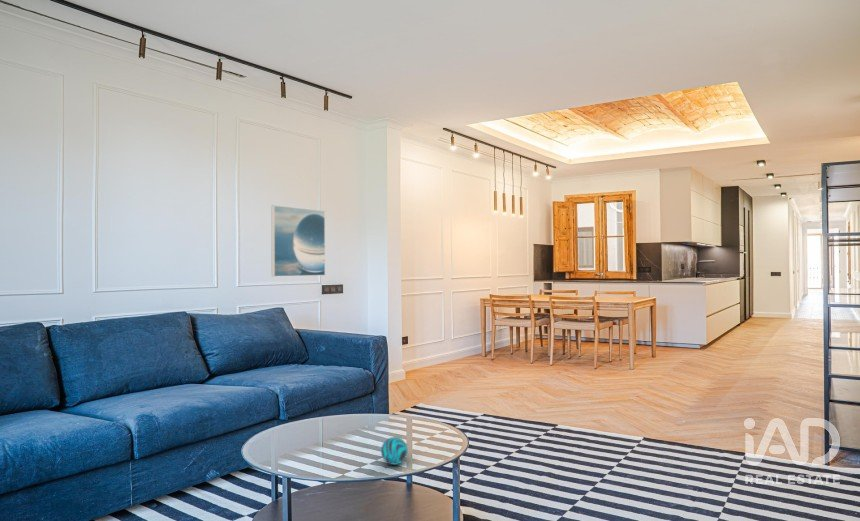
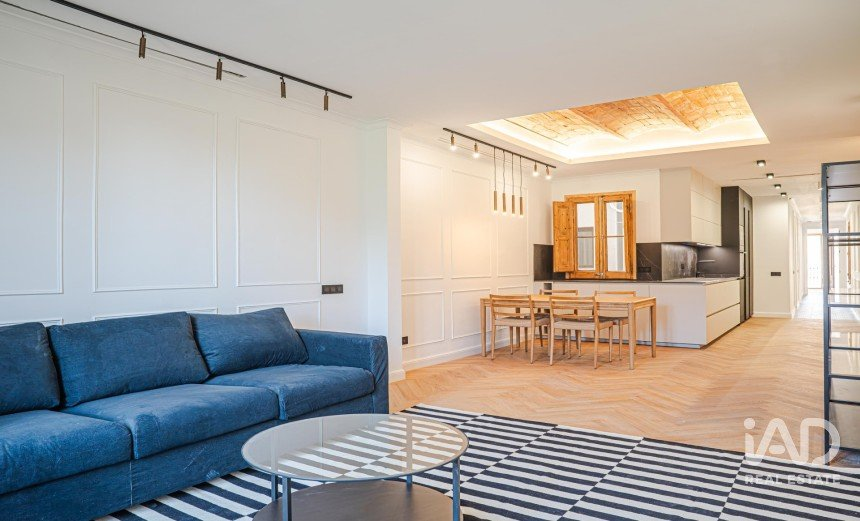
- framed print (299, 242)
- decorative ball (394, 450)
